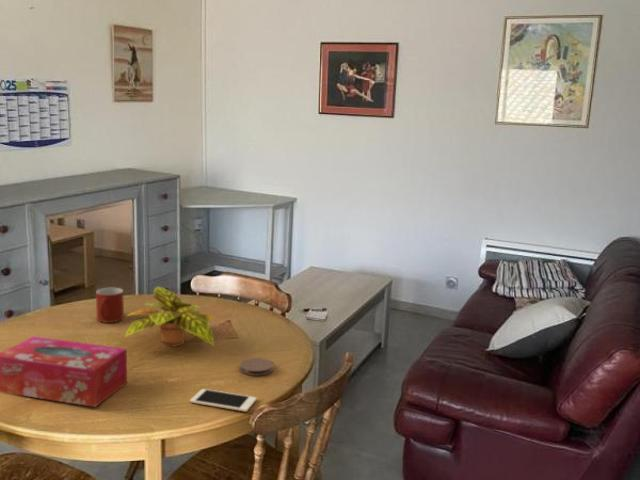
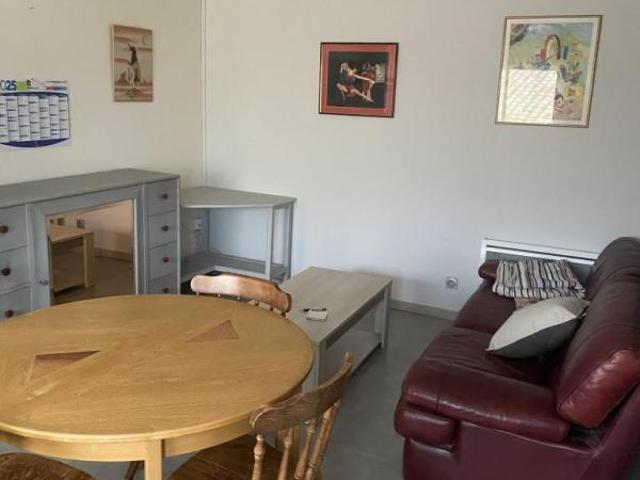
- cell phone (223, 399)
- coaster (256, 366)
- mug (109, 306)
- tissue box (62, 369)
- plant (178, 319)
